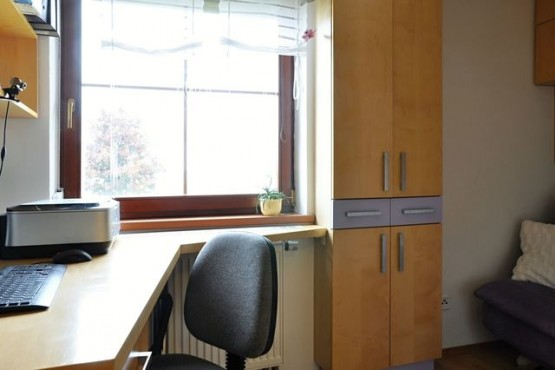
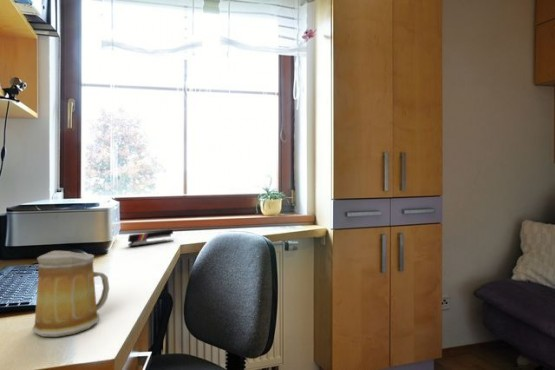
+ mug (72, 285)
+ stapler (151, 237)
